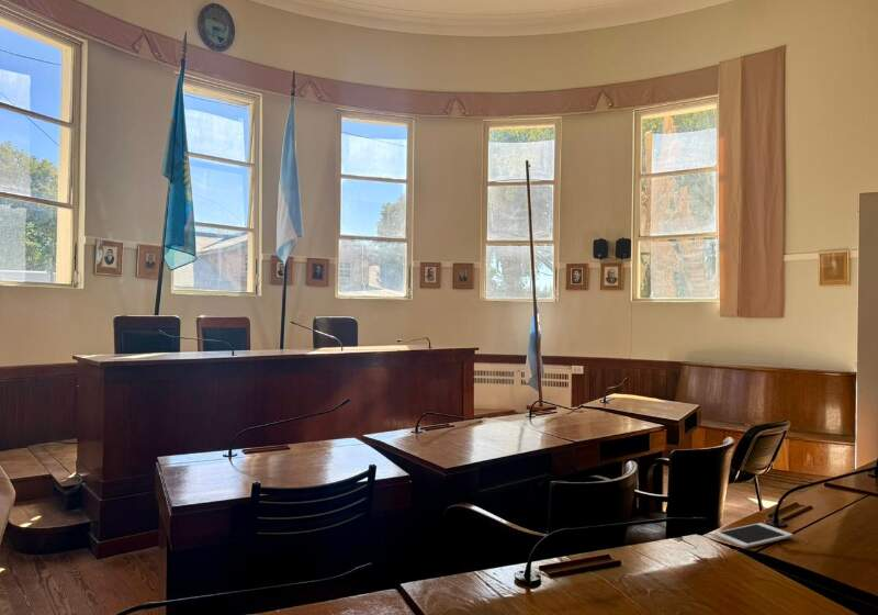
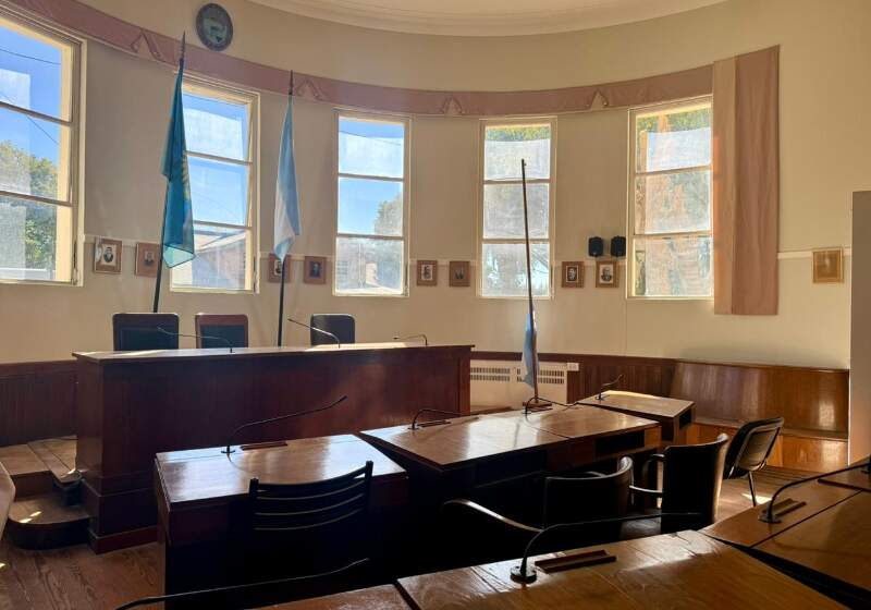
- cell phone (753, 535)
